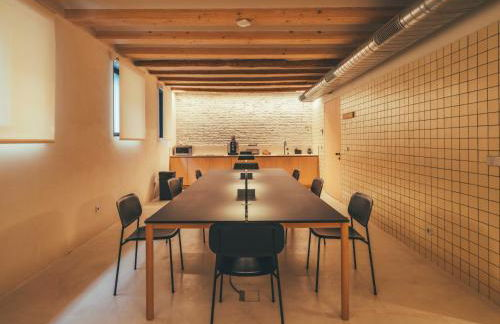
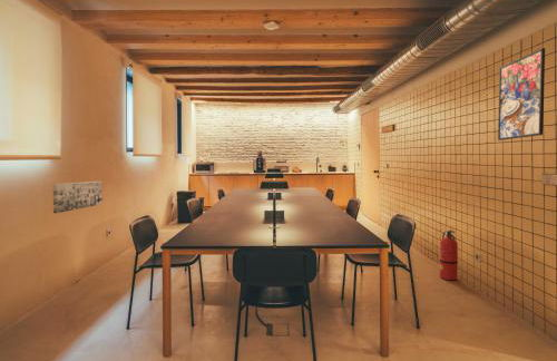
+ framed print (519, 98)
+ wall art (80, 195)
+ fire extinguisher (448, 253)
